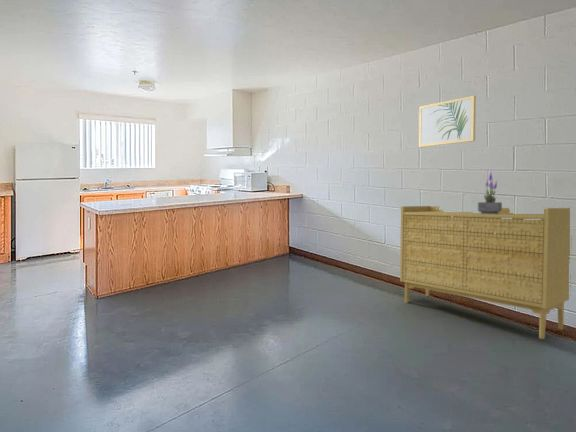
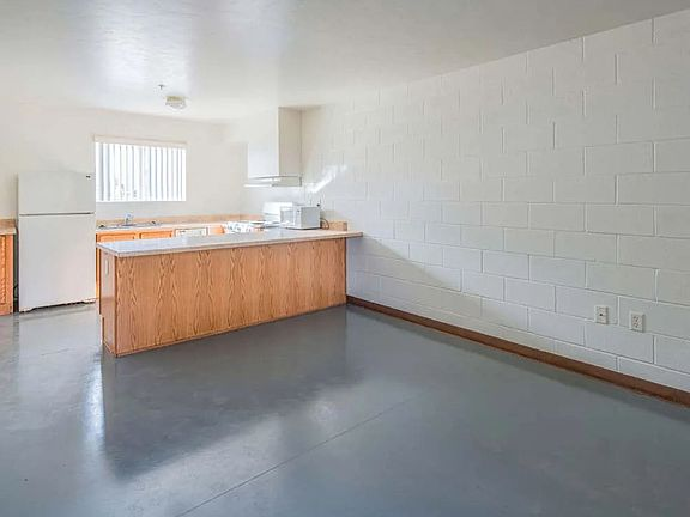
- potted plant (490, 191)
- wall art (445, 122)
- sideboard (476, 261)
